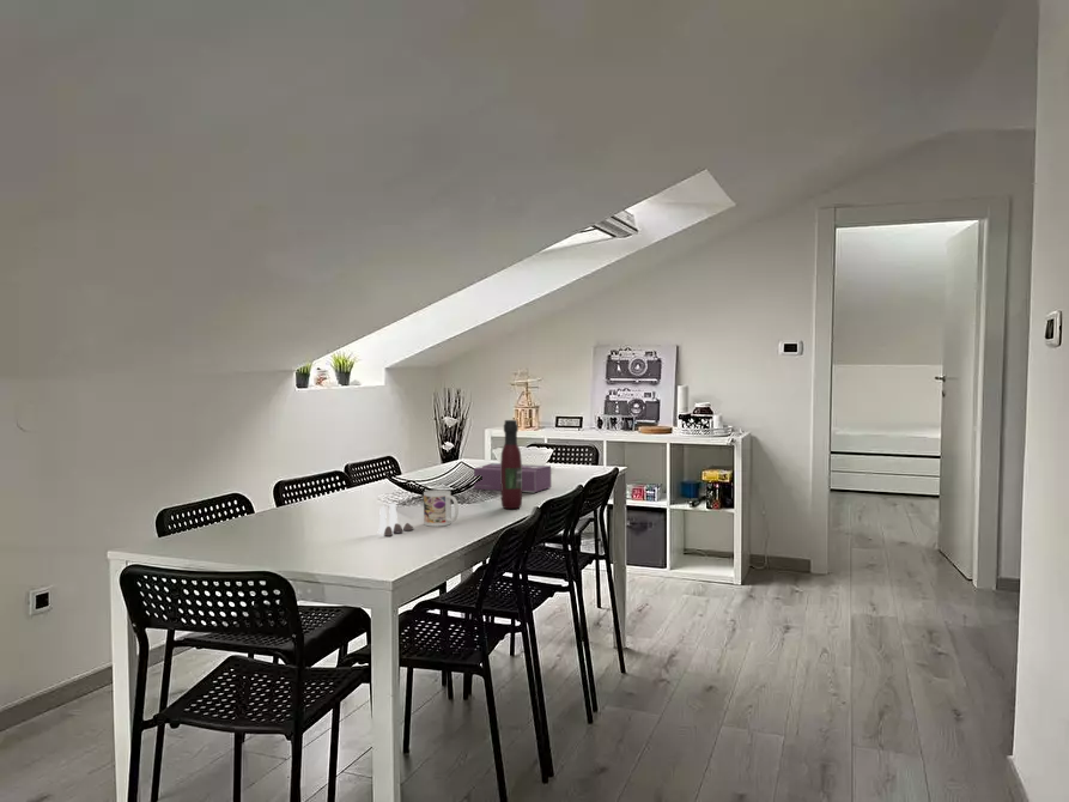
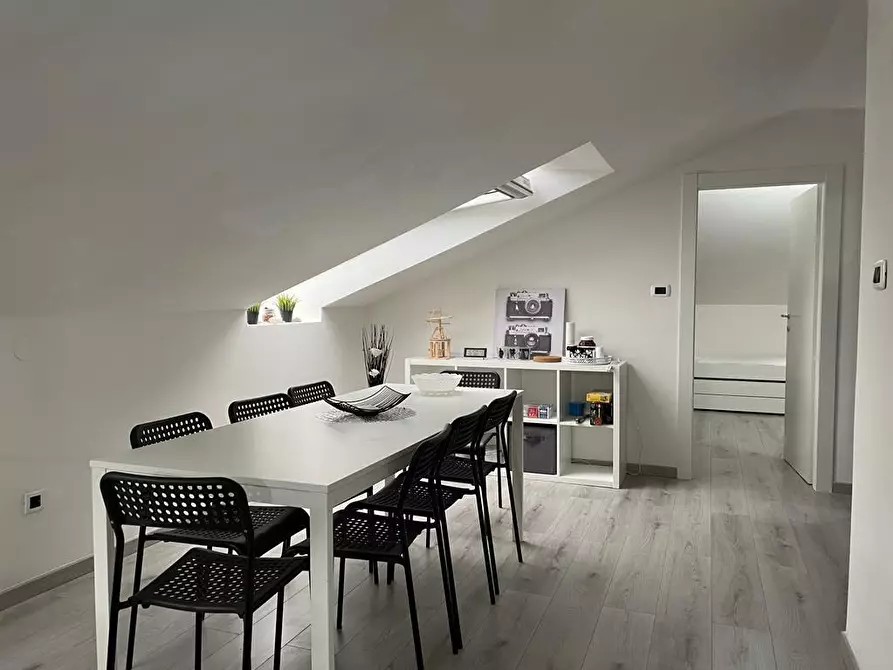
- wine bottle (511, 463)
- mug (442, 508)
- tissue box (522, 476)
- salt and pepper shaker set (394, 517)
